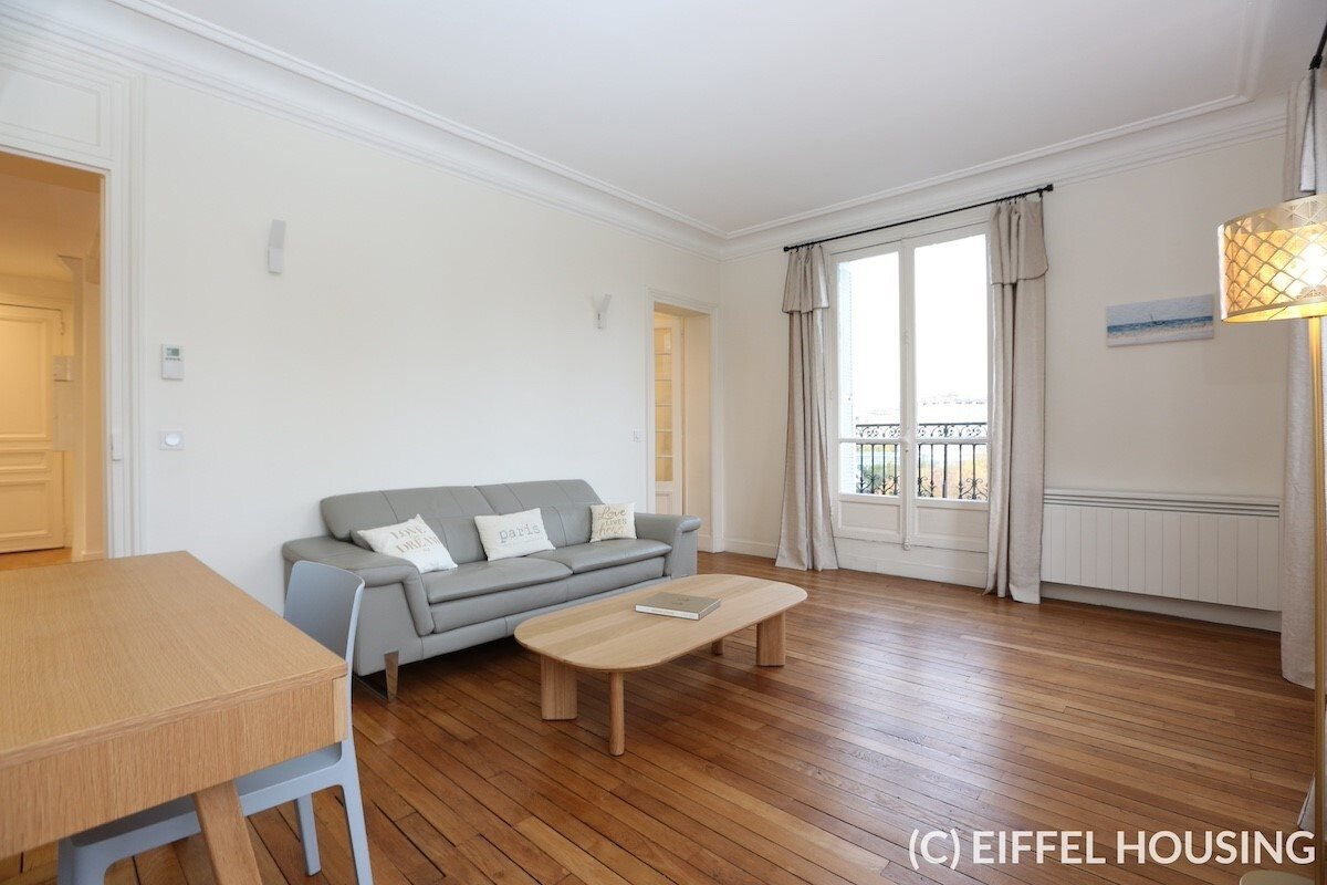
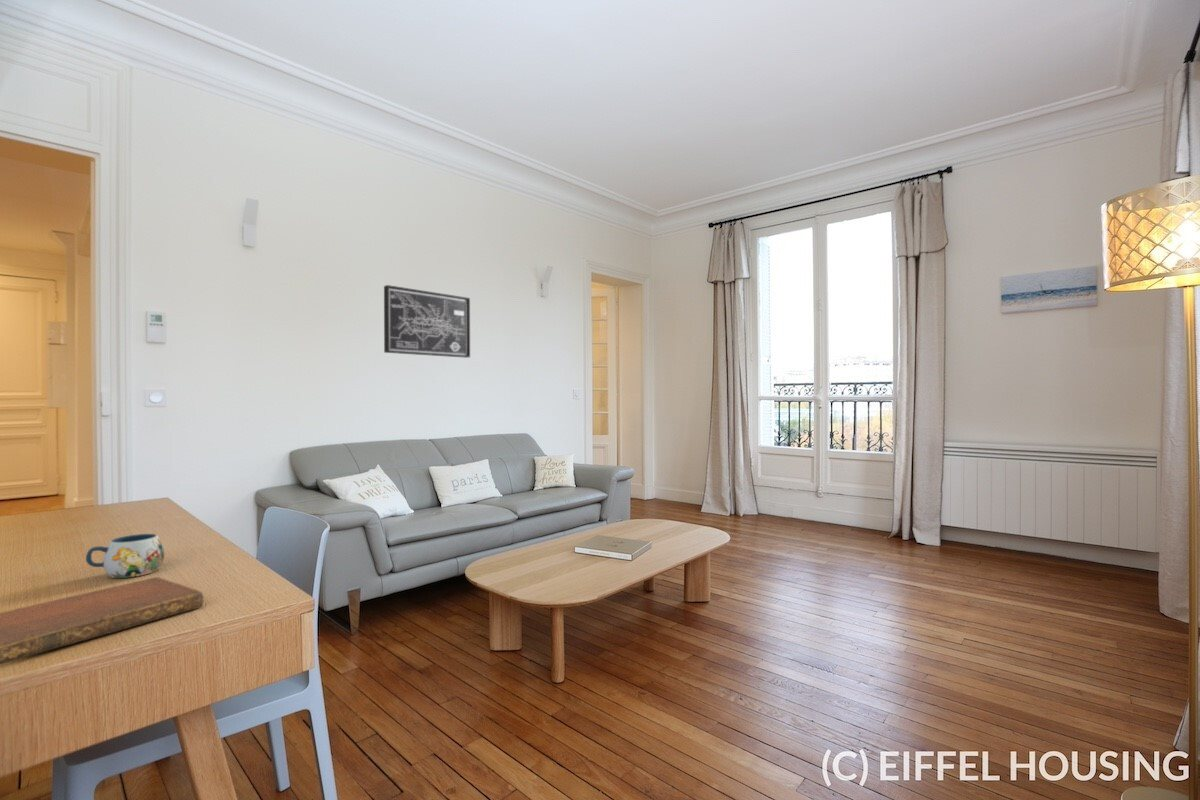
+ notebook (87, 614)
+ wall art (429, 323)
+ mug (126, 556)
